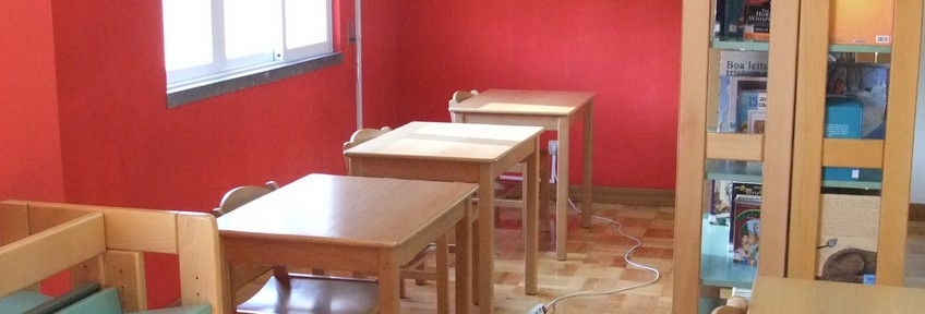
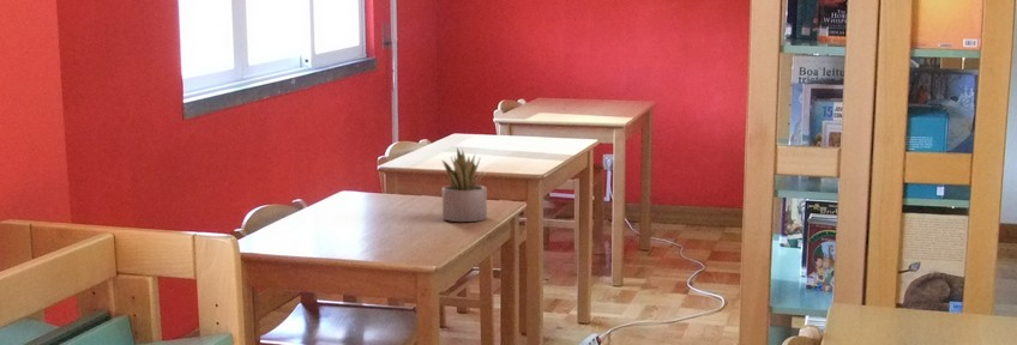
+ succulent plant (464, 182)
